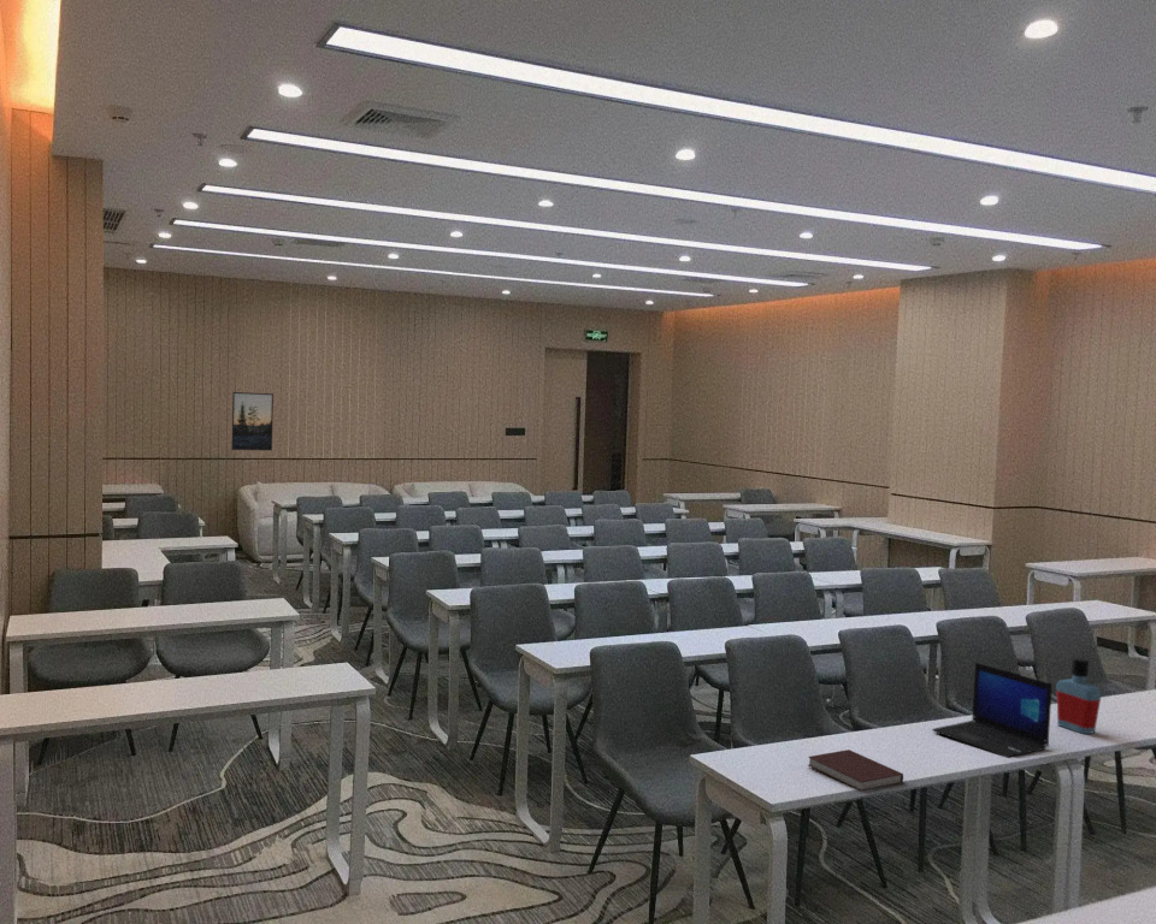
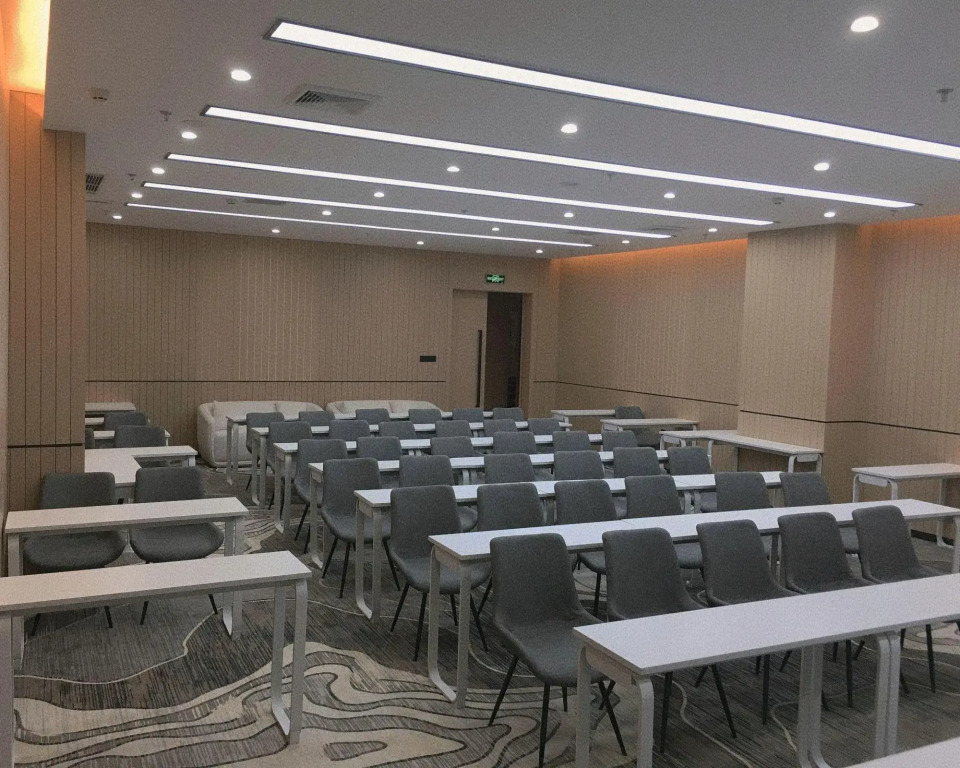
- notebook (854, 769)
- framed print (252, 421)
- bottle (1078, 693)
- laptop (991, 707)
